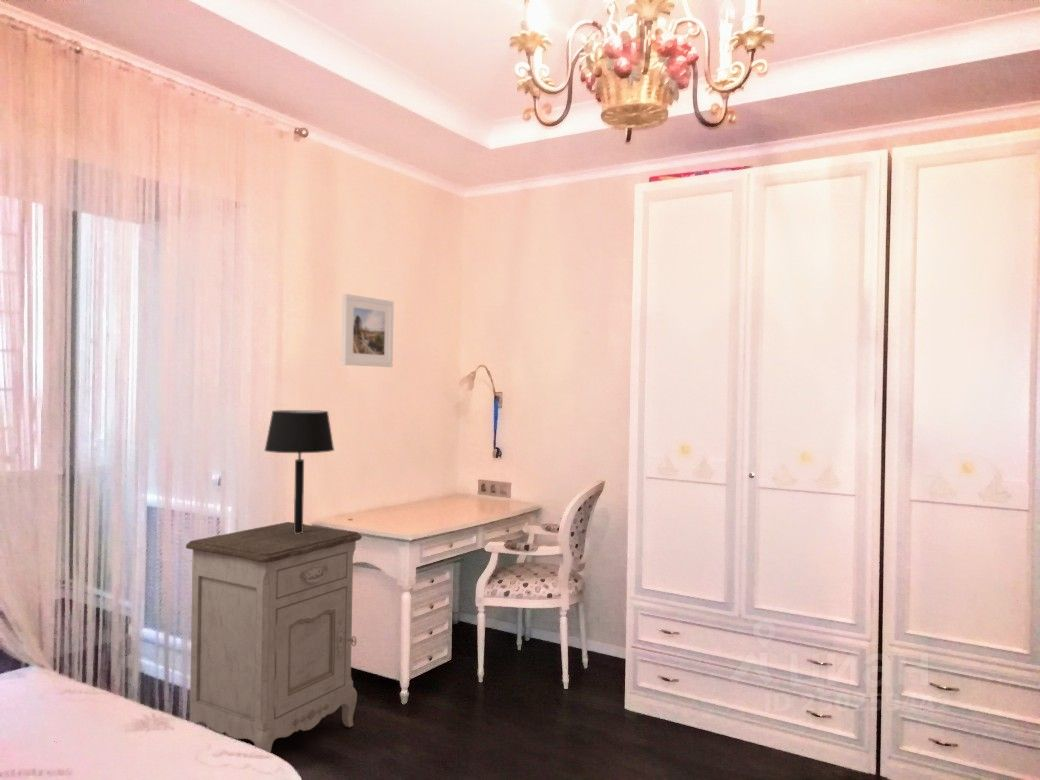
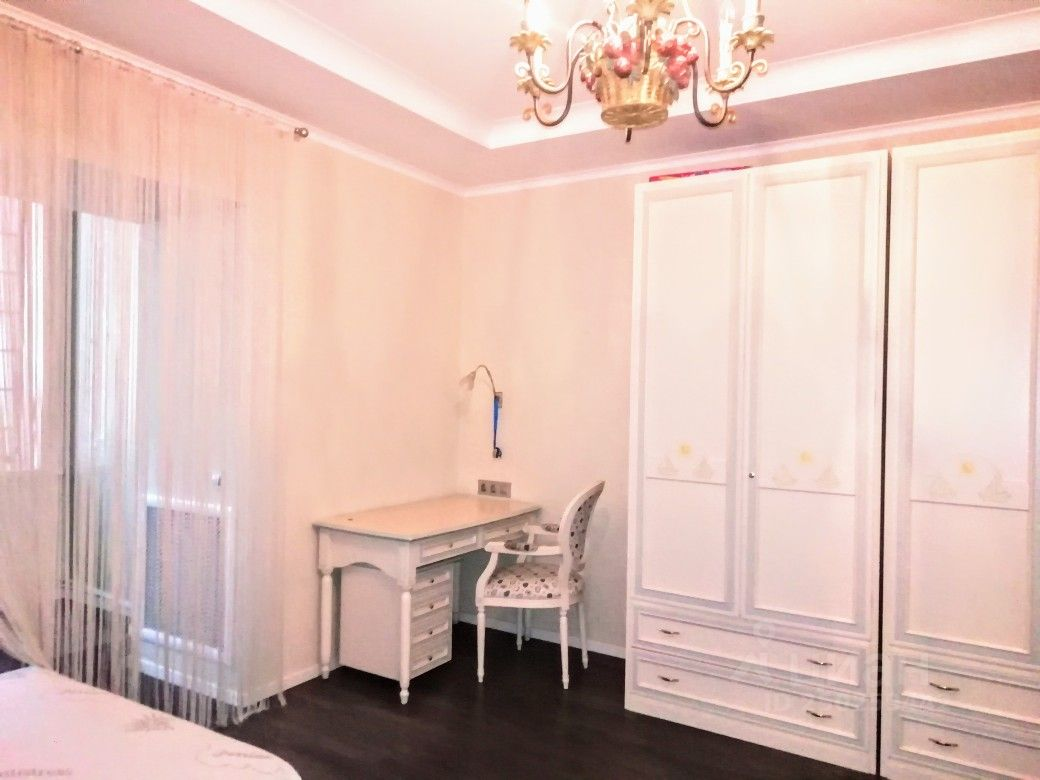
- table lamp (299, 471)
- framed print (368, 331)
- nightstand (283, 638)
